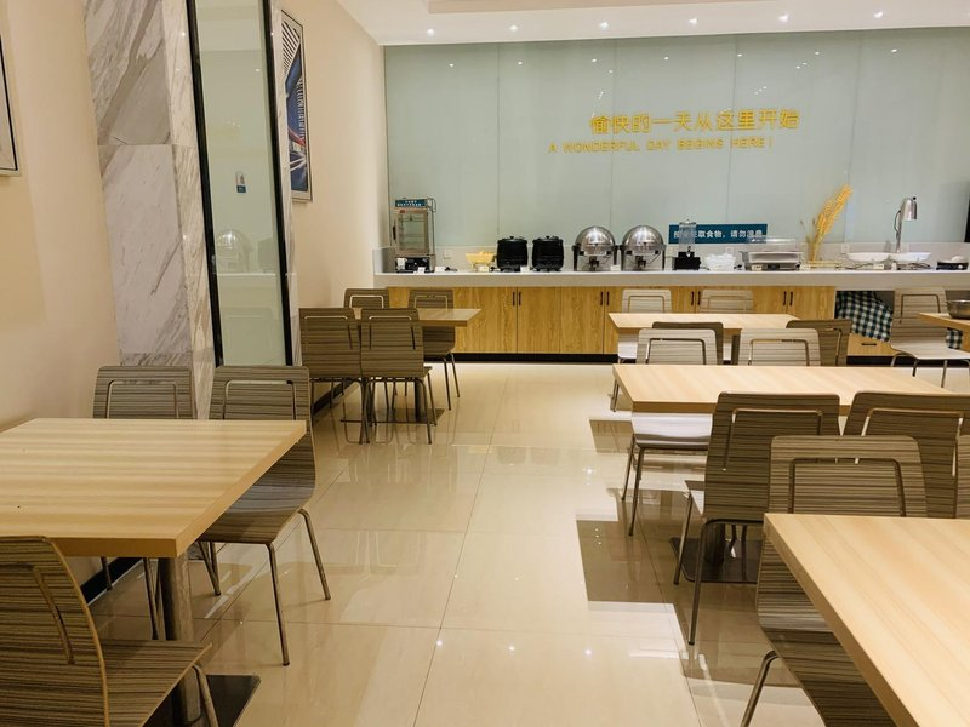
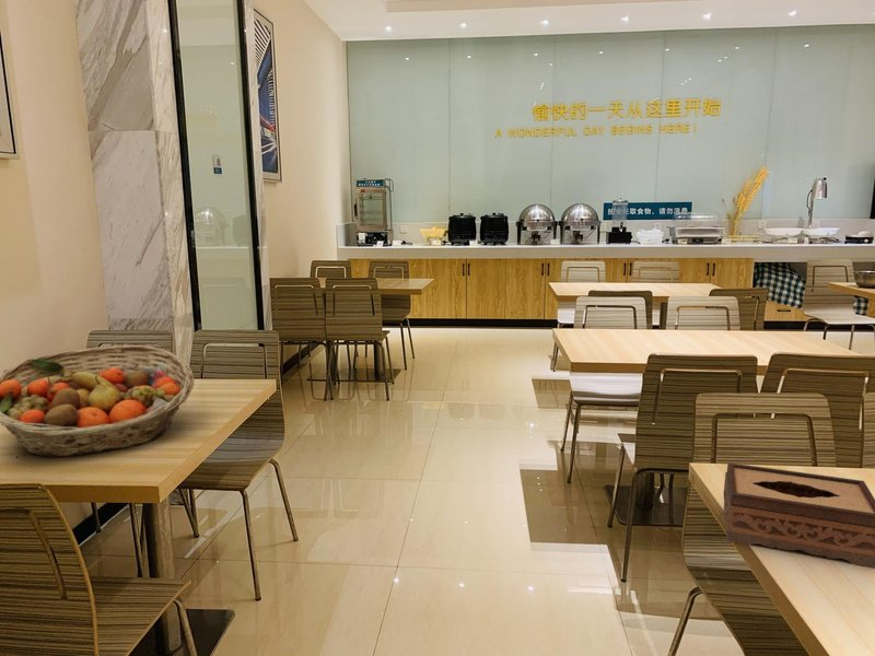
+ fruit basket (96, 397)
+ tissue box (796, 511)
